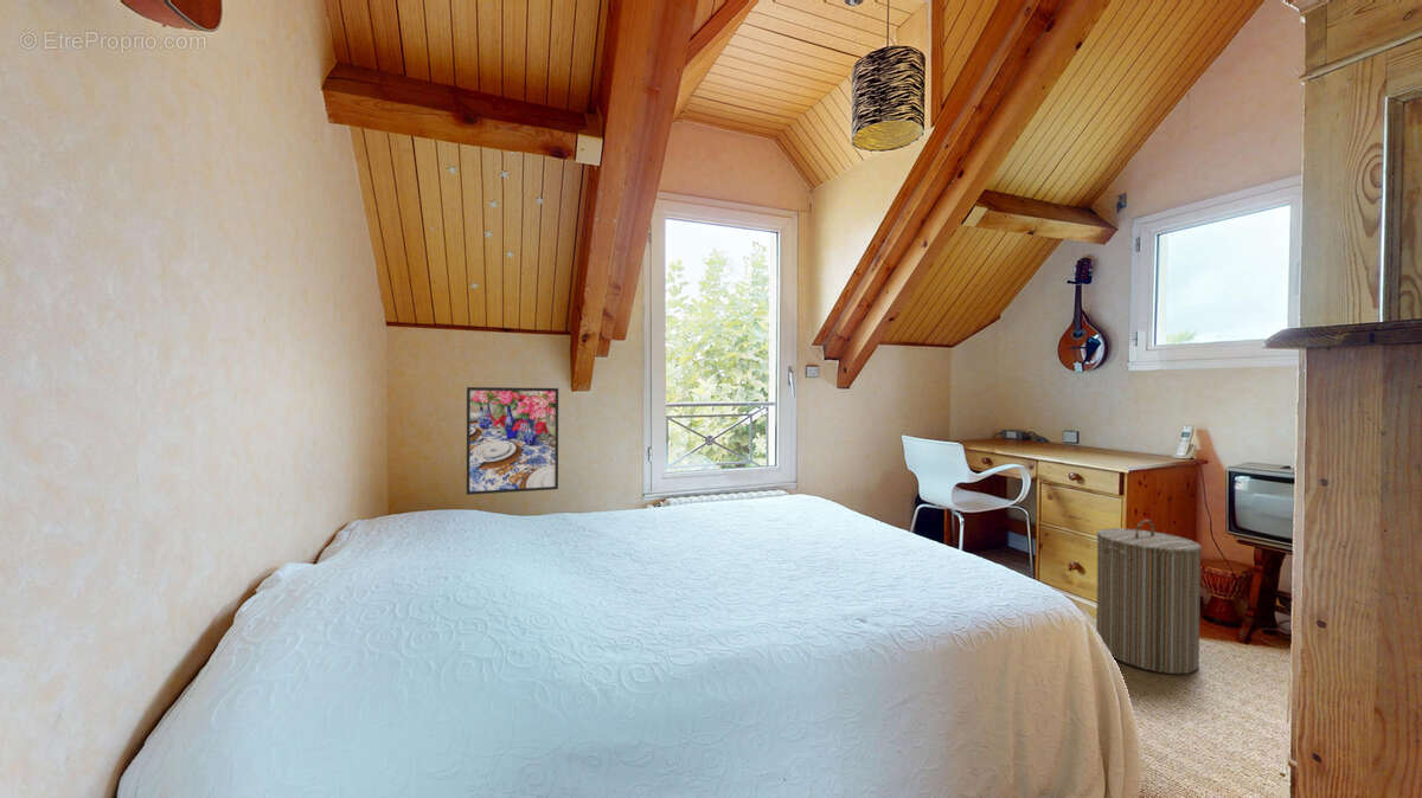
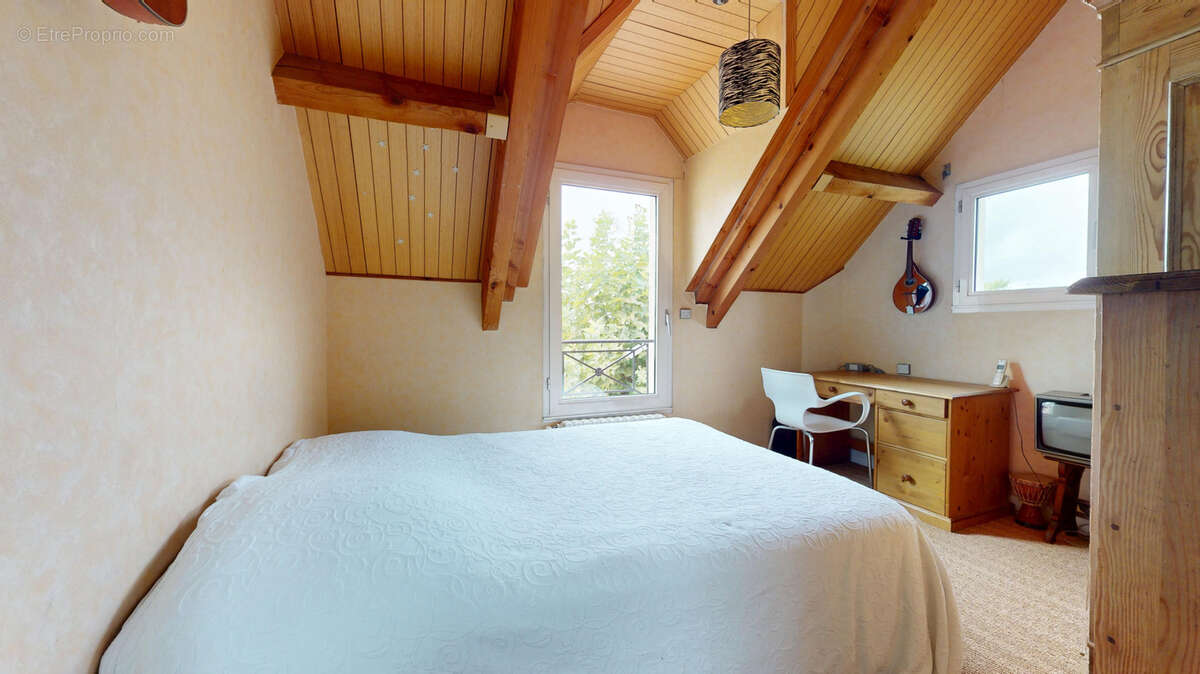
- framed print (513, 439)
- laundry hamper (1146, 586)
